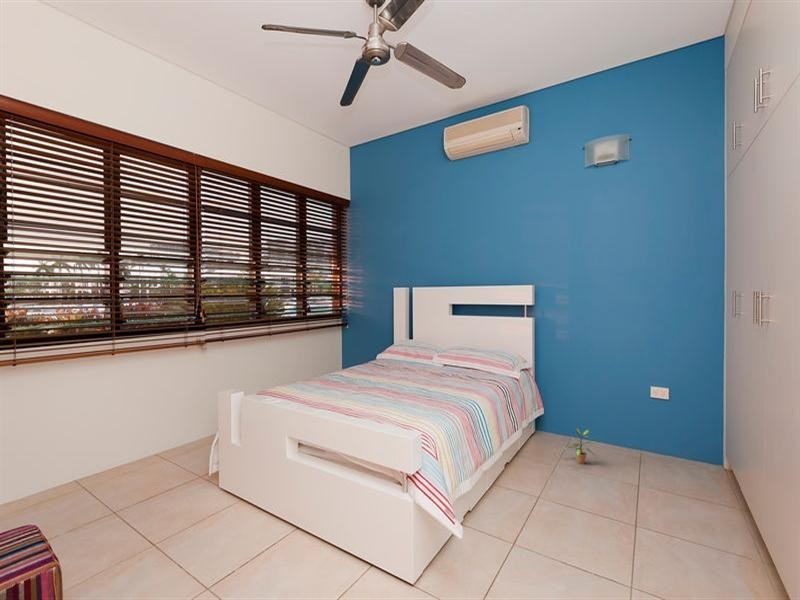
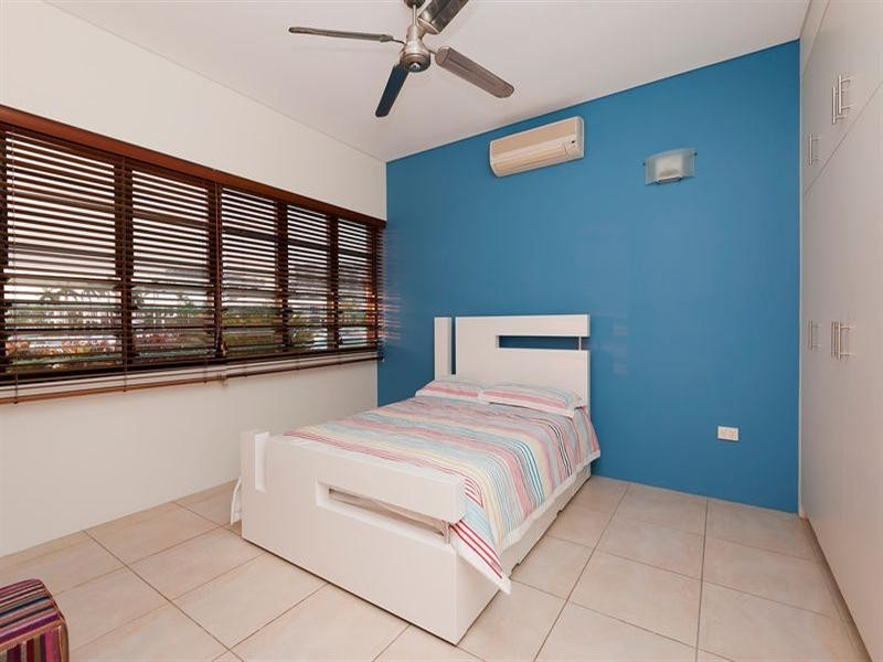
- potted plant (577, 444)
